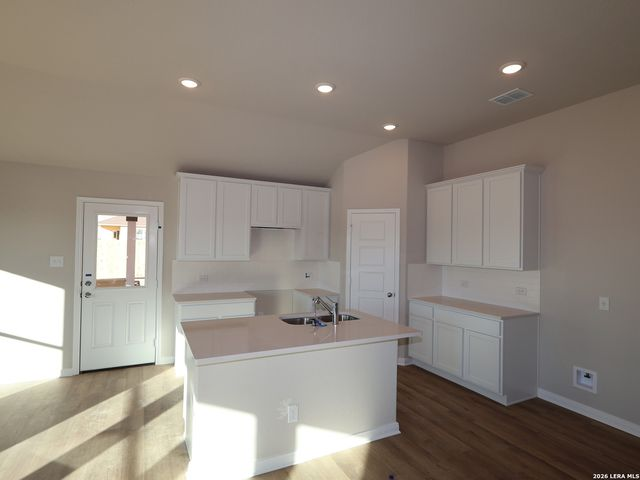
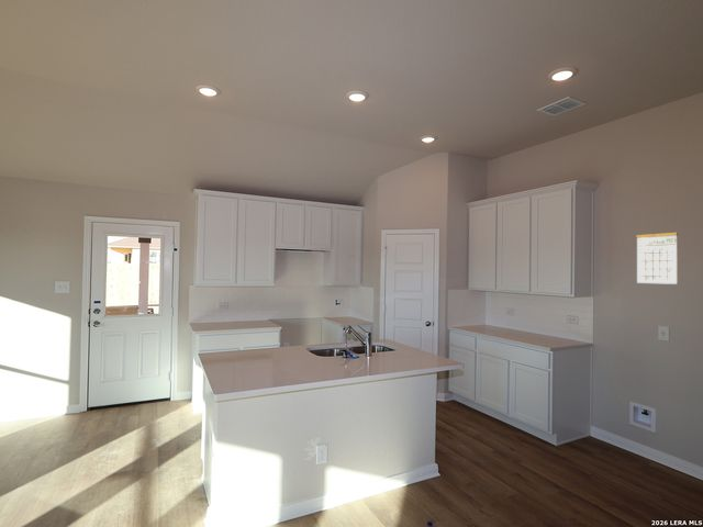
+ calendar (656, 253)
